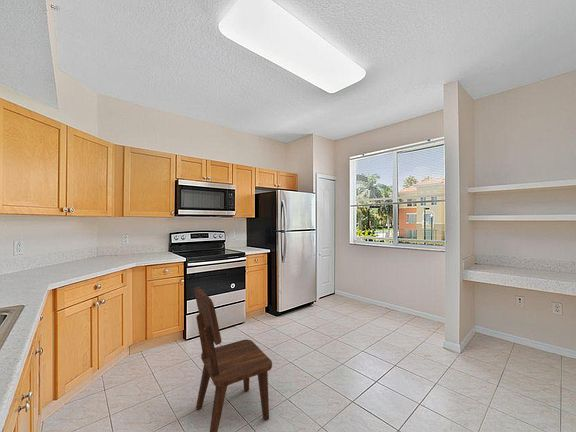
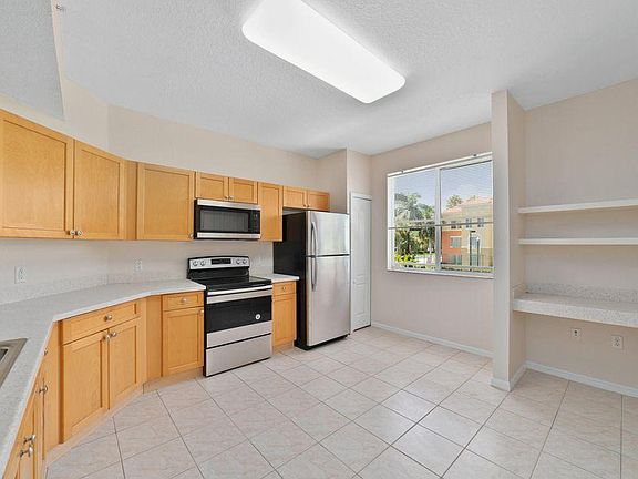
- dining chair (232, 350)
